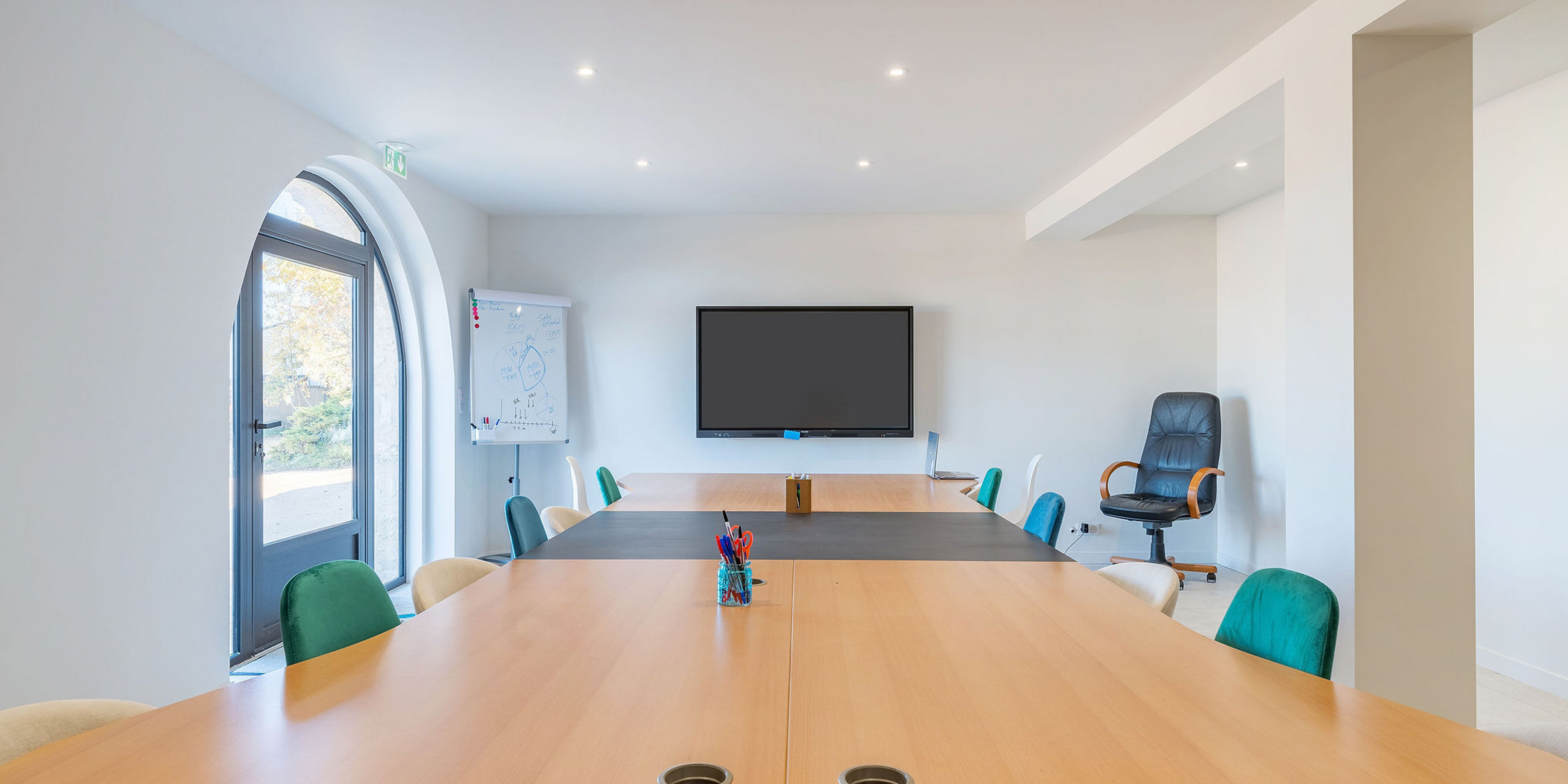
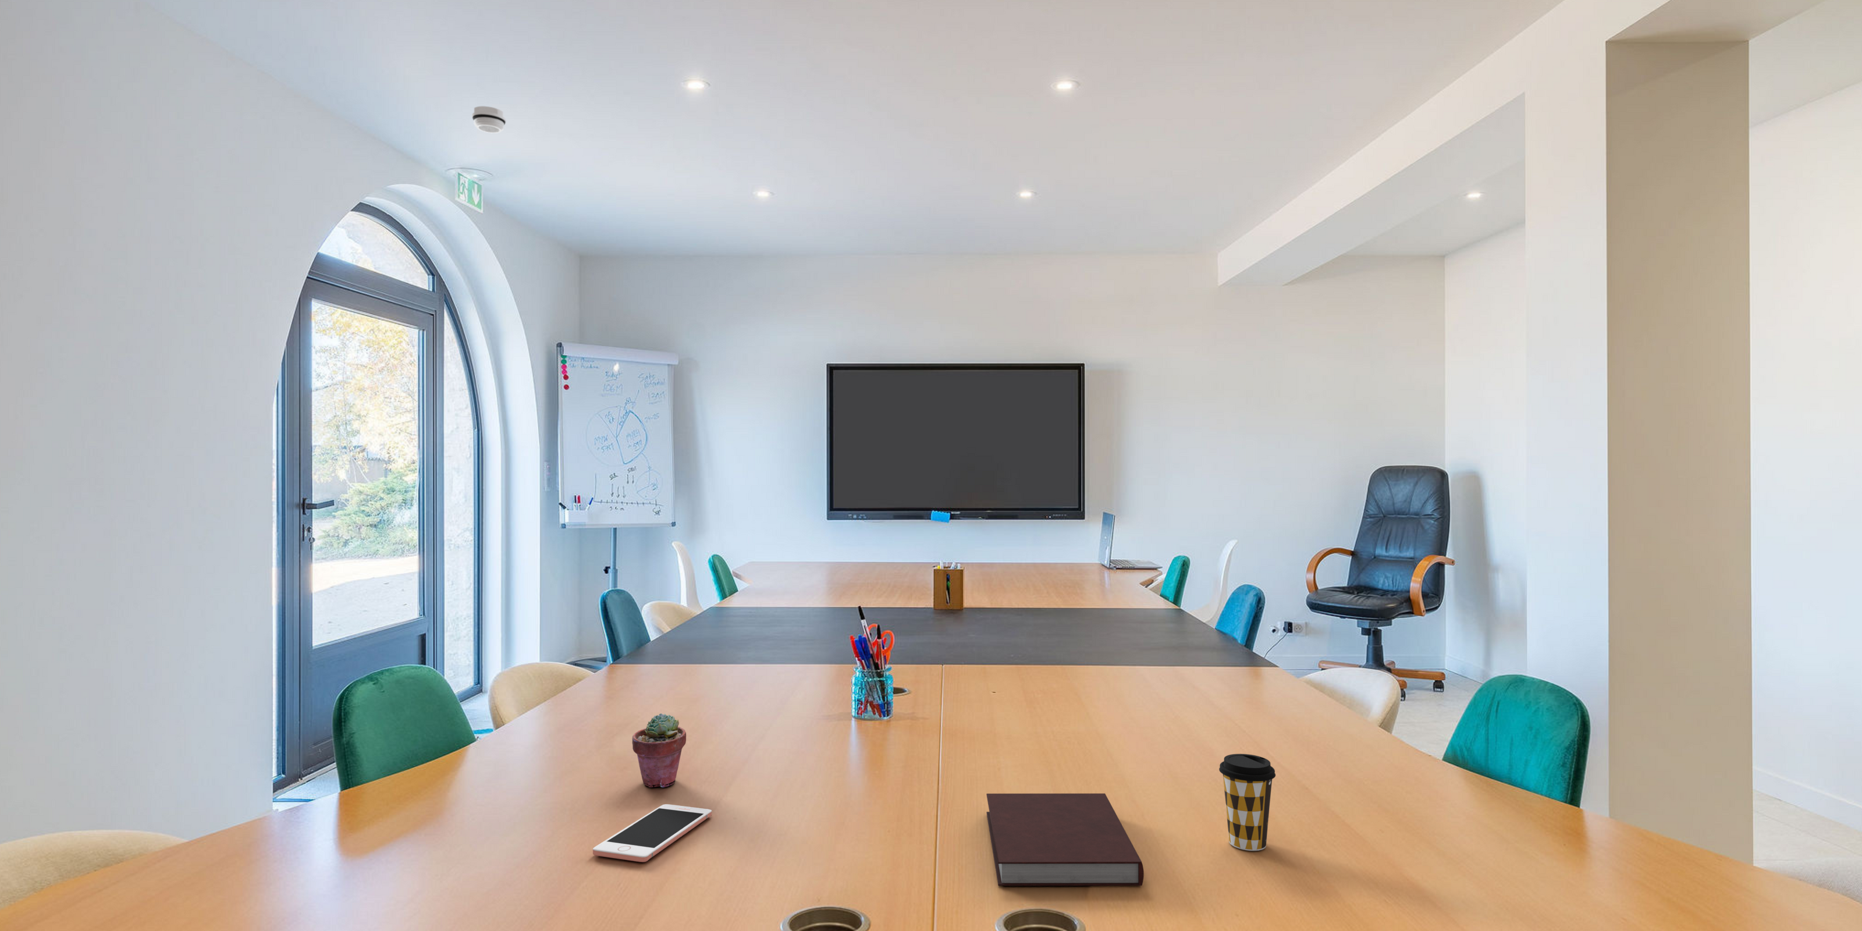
+ smoke detector (489, 120)
+ cell phone (656, 831)
+ potted succulent (659, 747)
+ notebook (1057, 835)
+ coffee cup (1247, 802)
